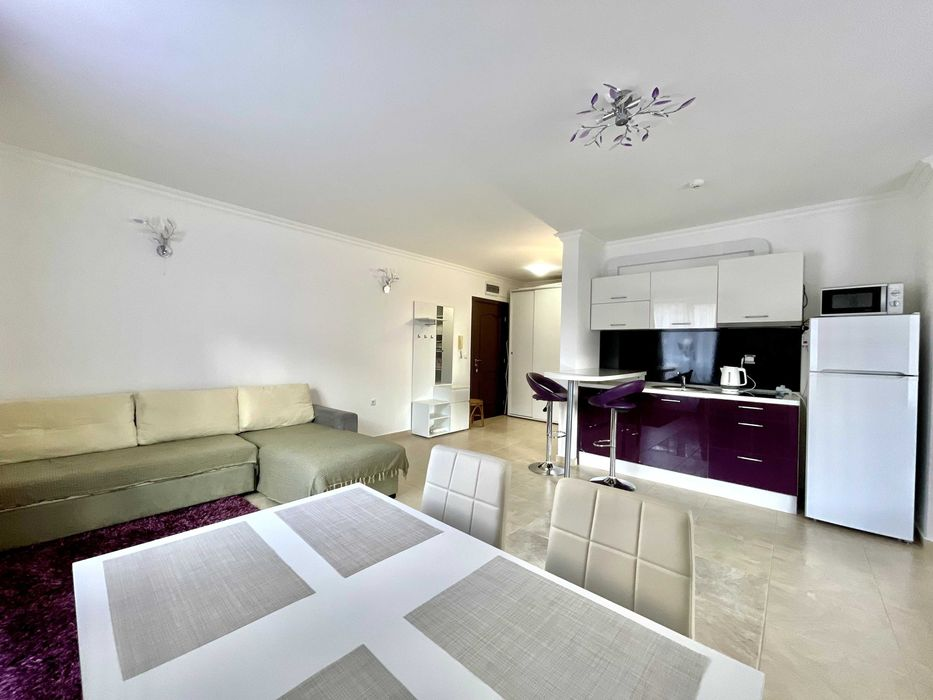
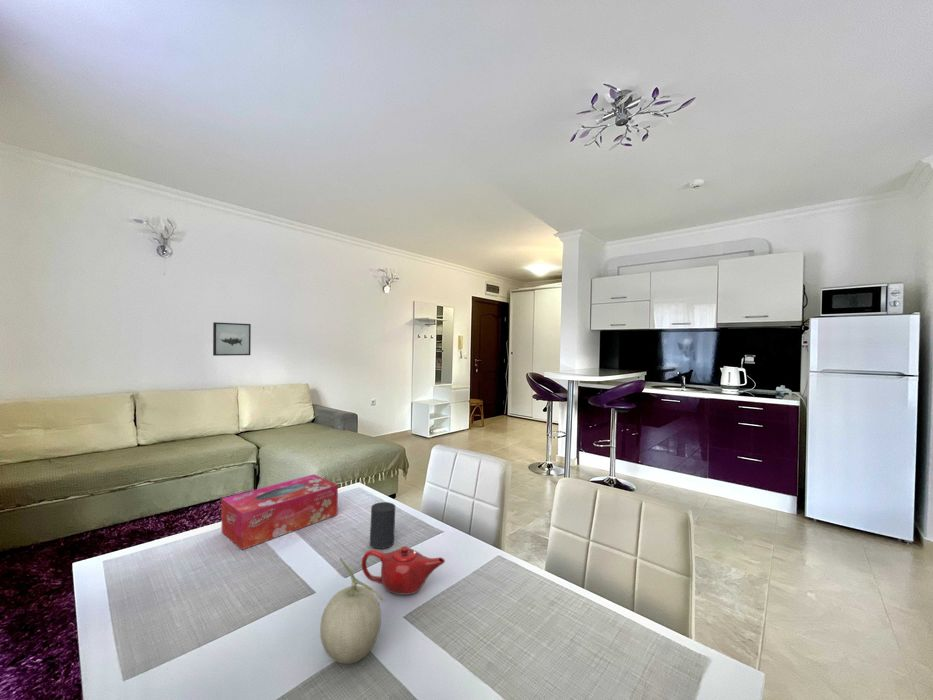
+ cup (382, 524)
+ fruit (353, 613)
+ tissue box (282, 507)
+ teapot (402, 567)
+ wall art (232, 339)
